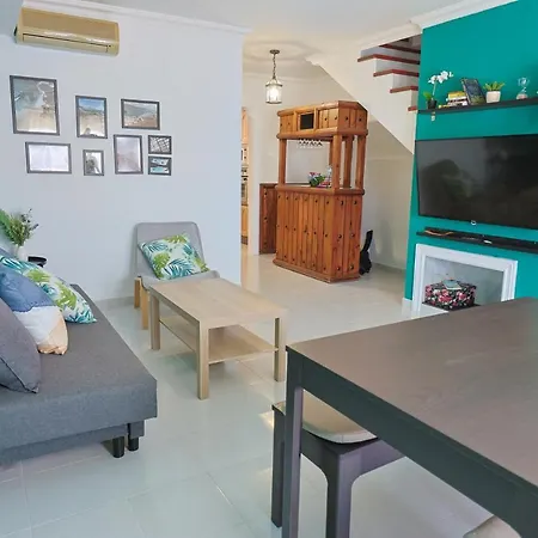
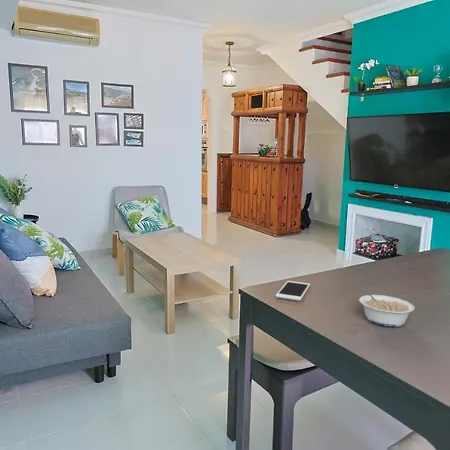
+ legume (383, 309)
+ cell phone (293, 290)
